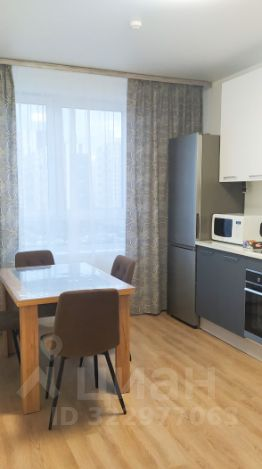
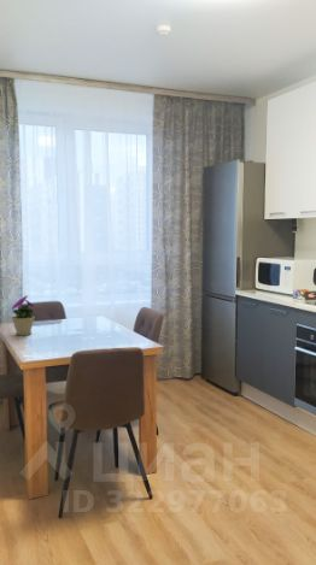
+ flower pot (23, 314)
